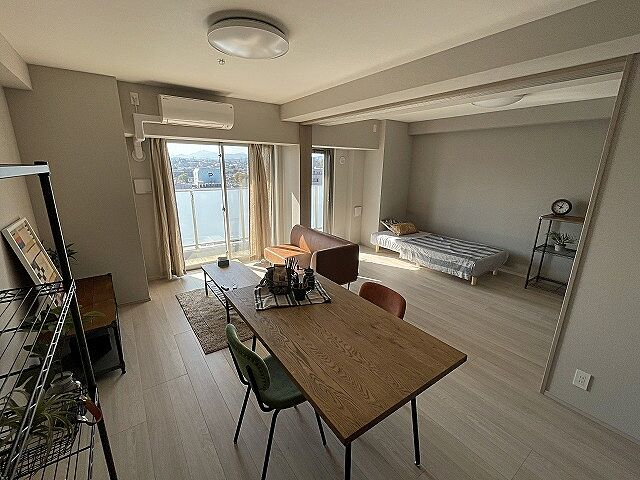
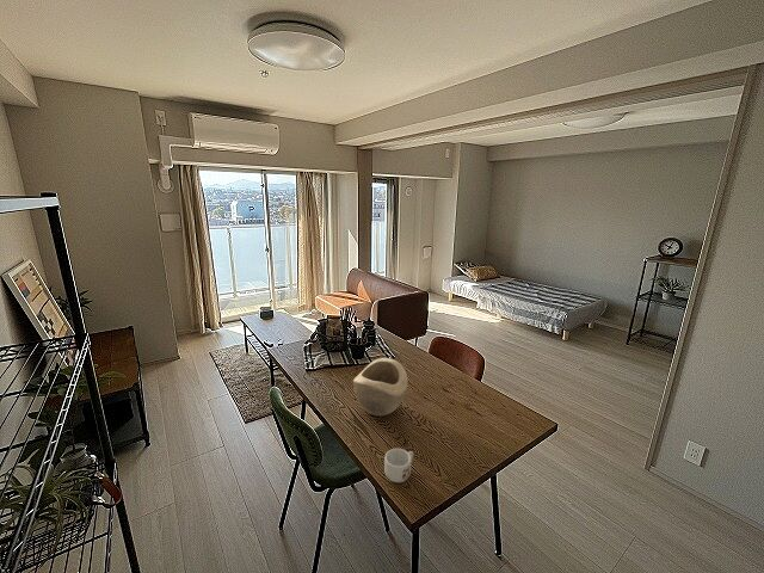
+ mug (400, 463)
+ decorative bowl (380, 388)
